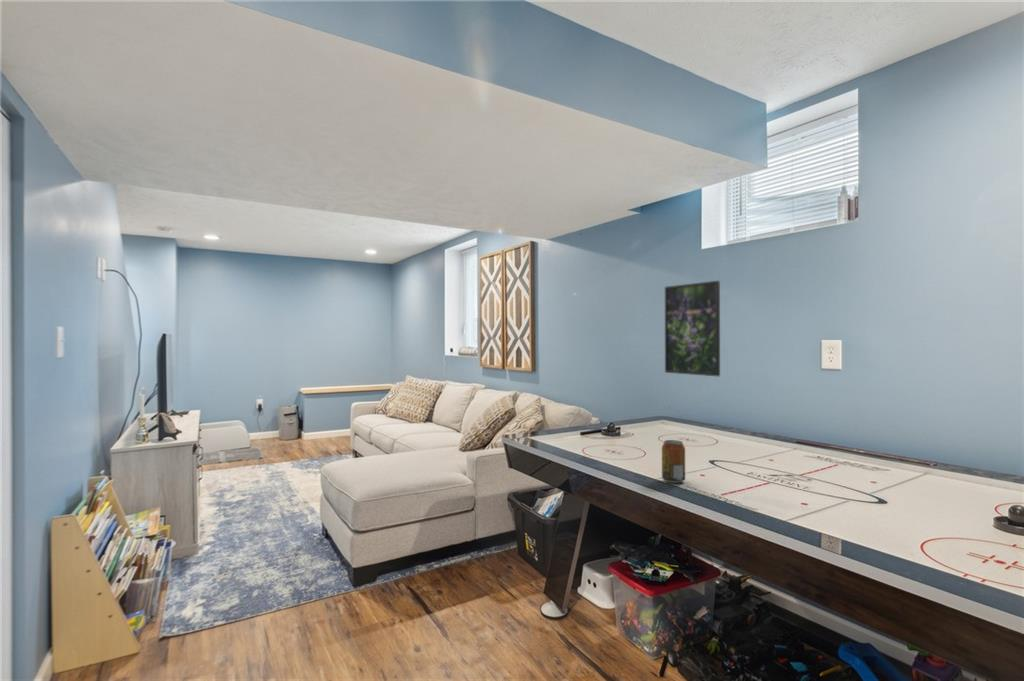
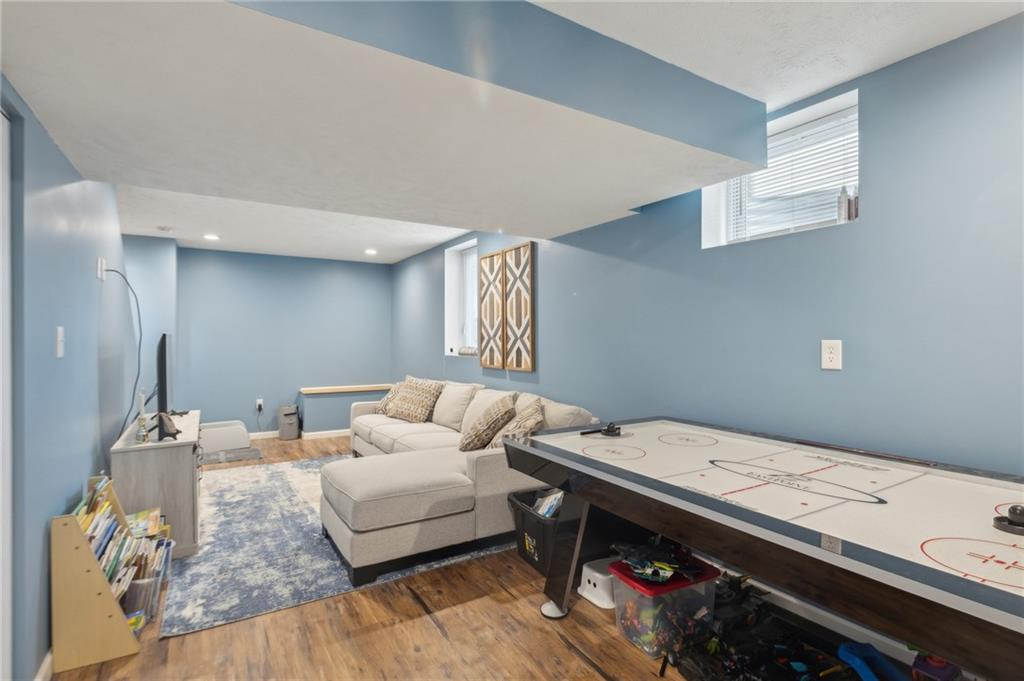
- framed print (690, 329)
- beverage can (673, 461)
